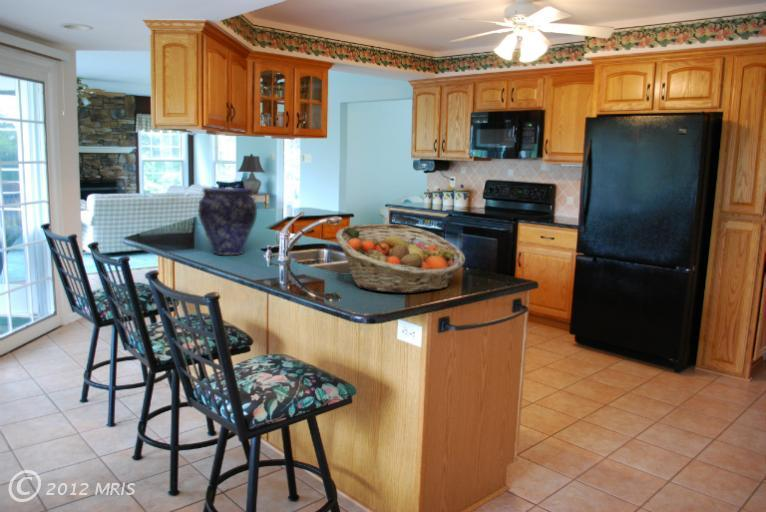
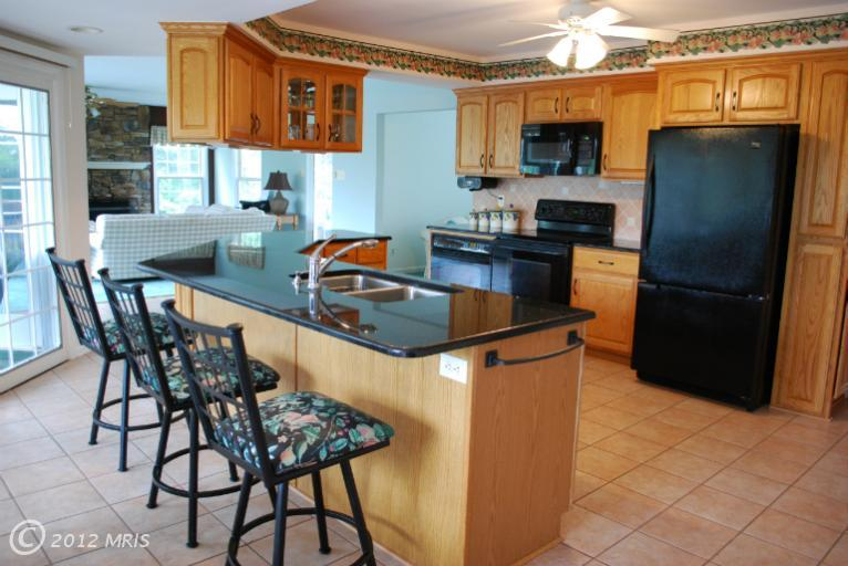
- fruit basket (400, 256)
- vase (227, 221)
